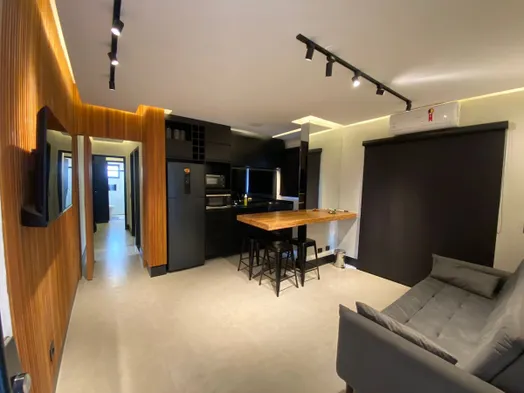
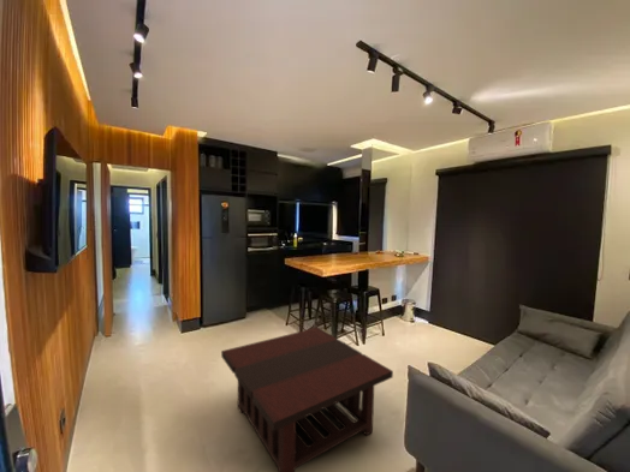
+ coffee table (301, 390)
